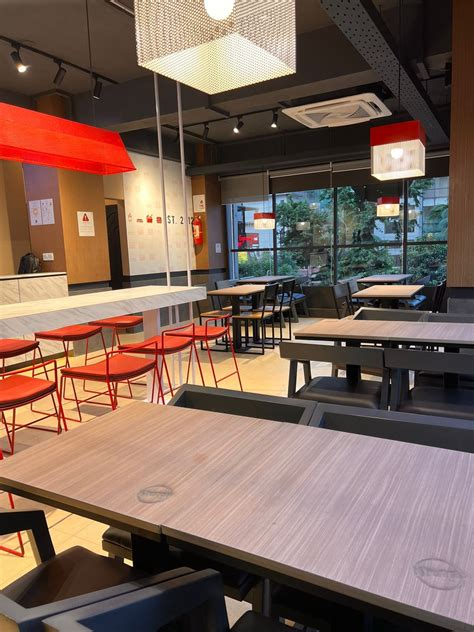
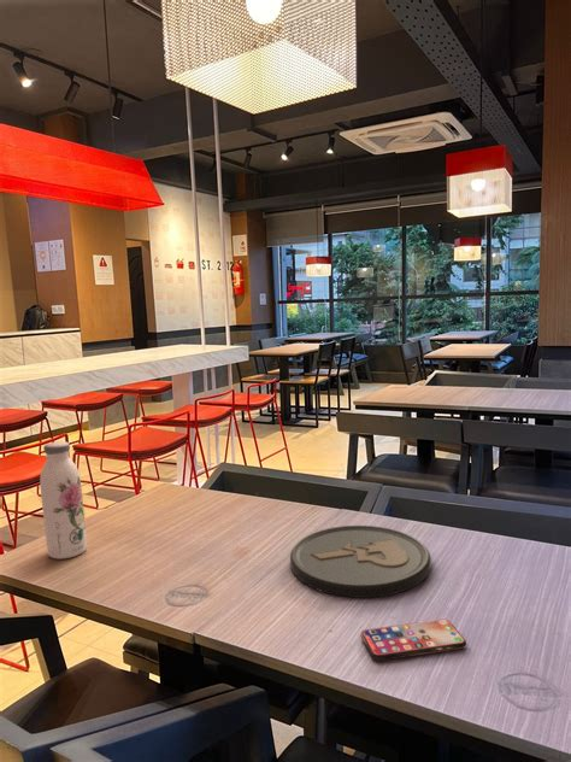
+ smartphone (412, 638)
+ water bottle (61, 498)
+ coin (359, 557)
